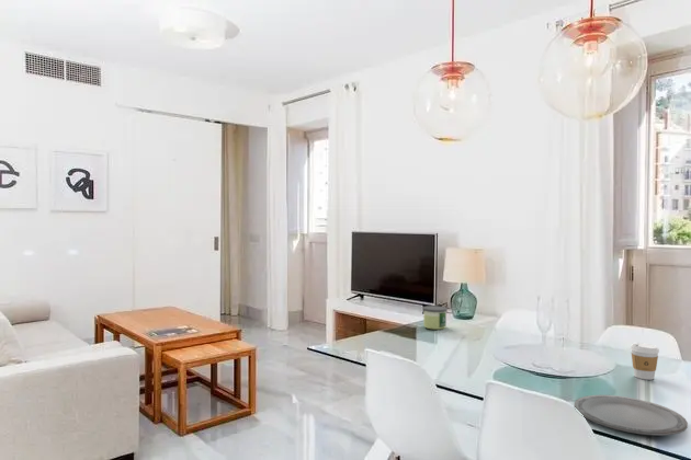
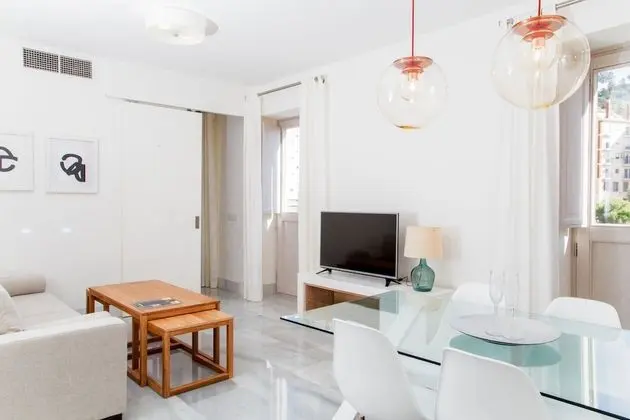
- coffee cup (644, 360)
- plate (627, 414)
- candle (434, 318)
